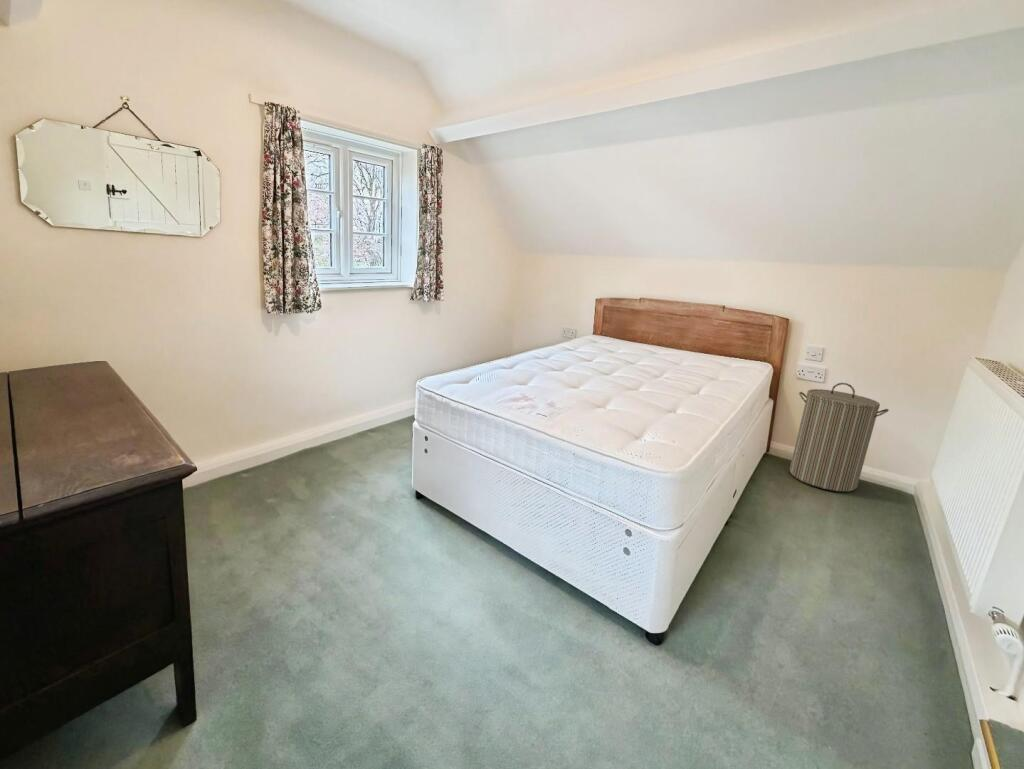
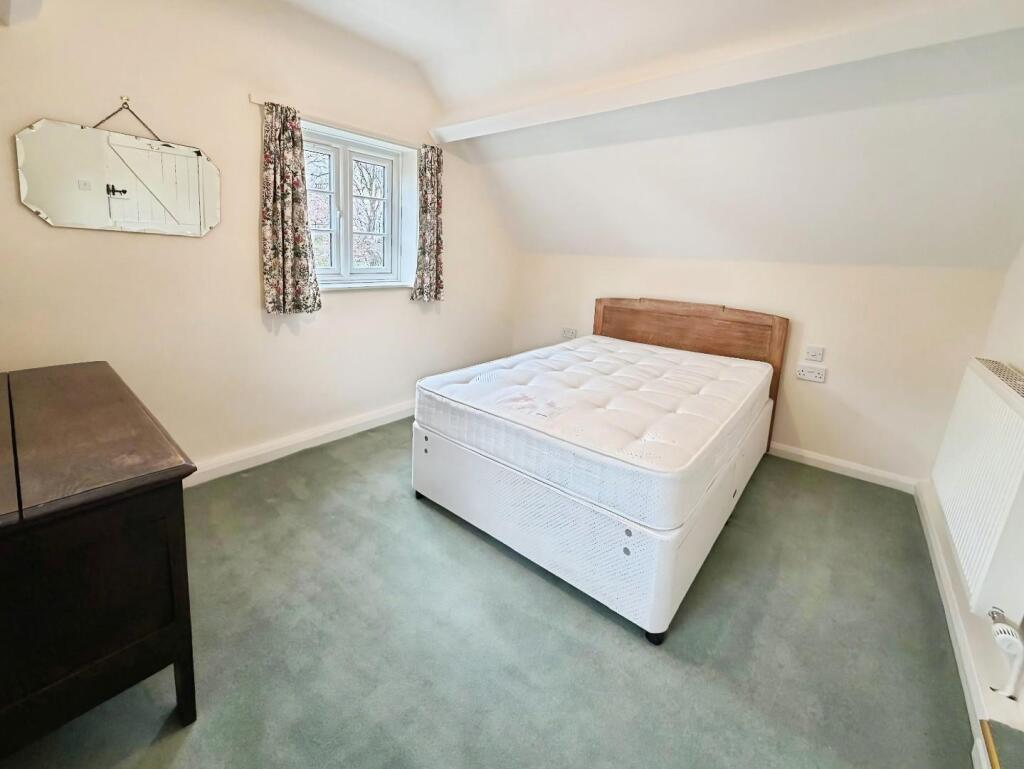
- laundry hamper (833, 432)
